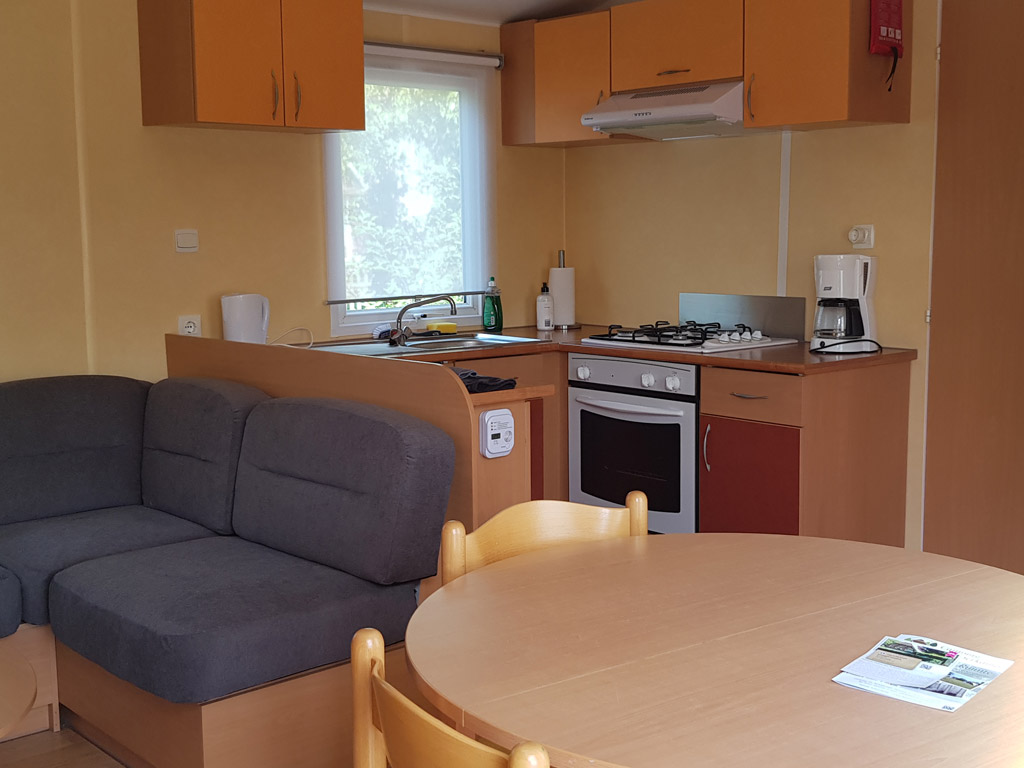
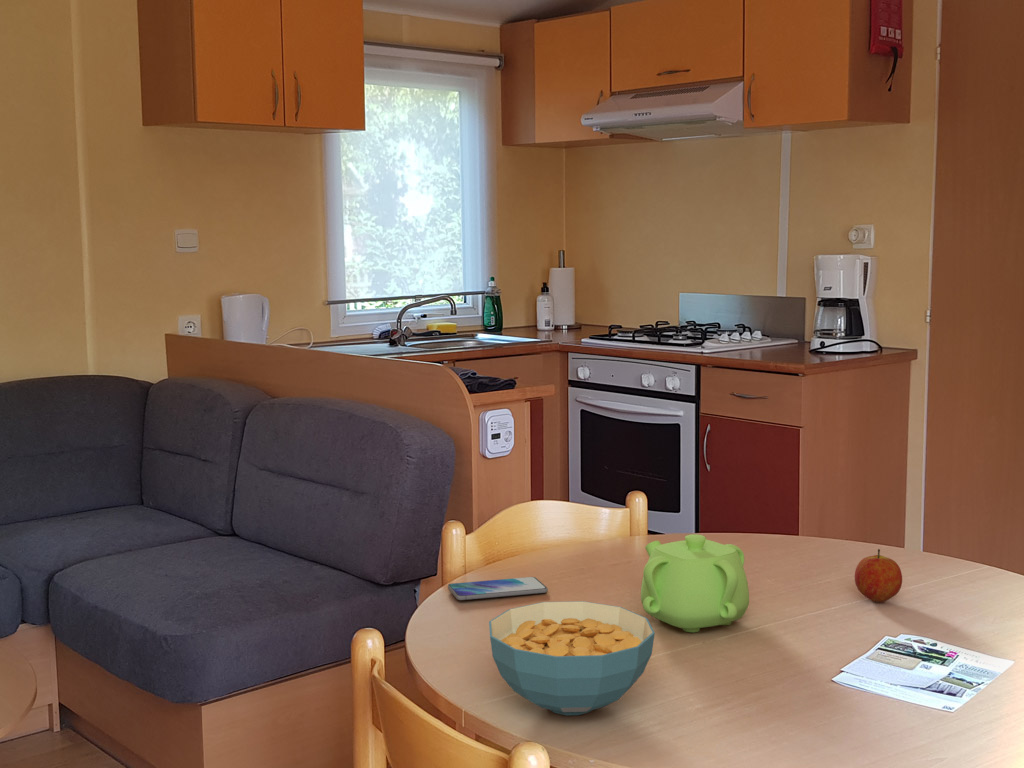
+ fruit (878, 575)
+ cereal bowl (570, 666)
+ teapot (689, 575)
+ smartphone (497, 588)
